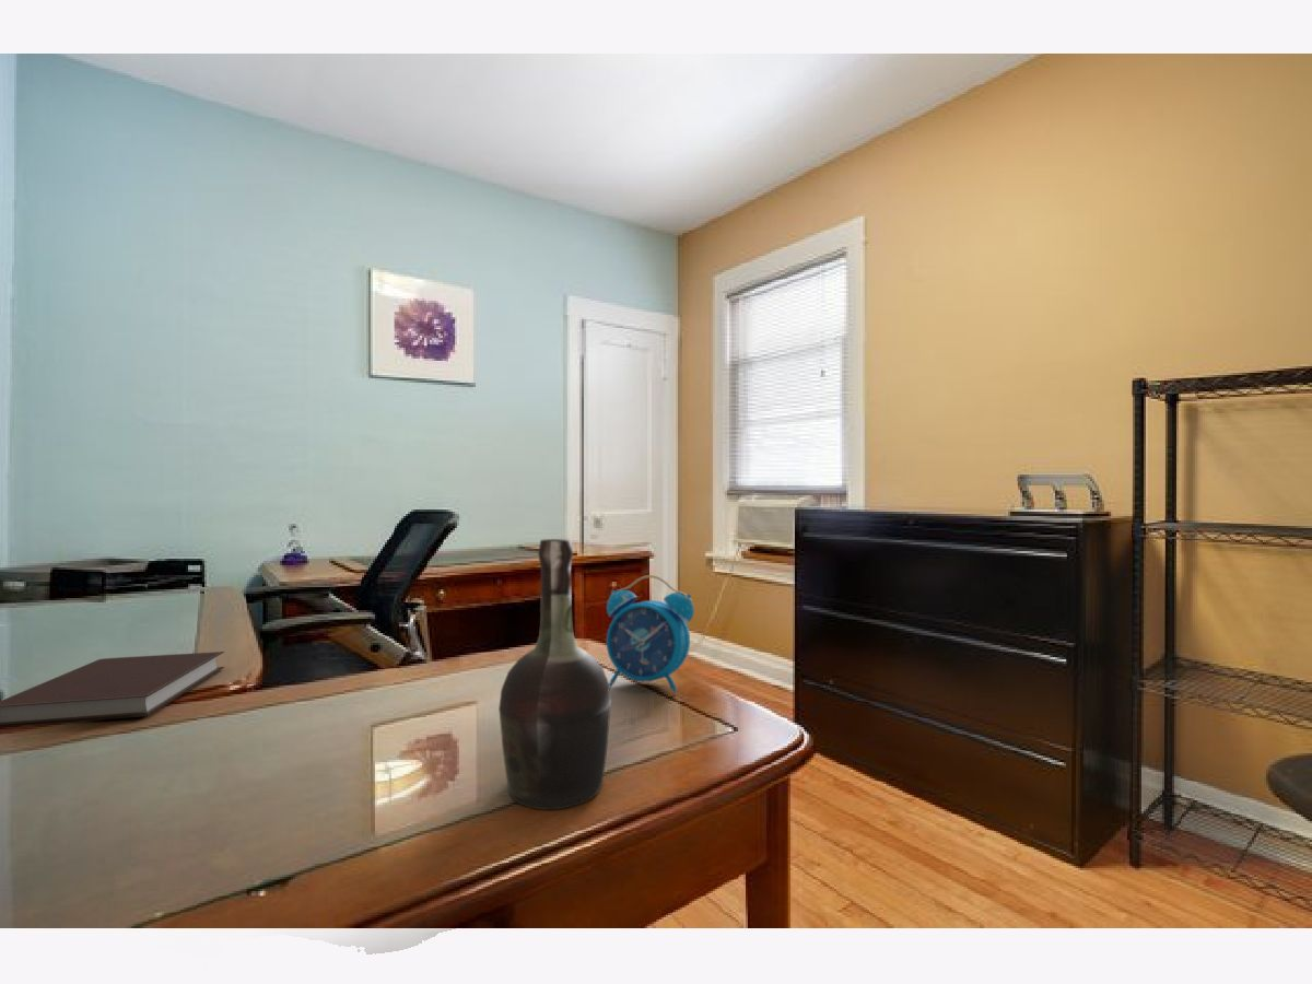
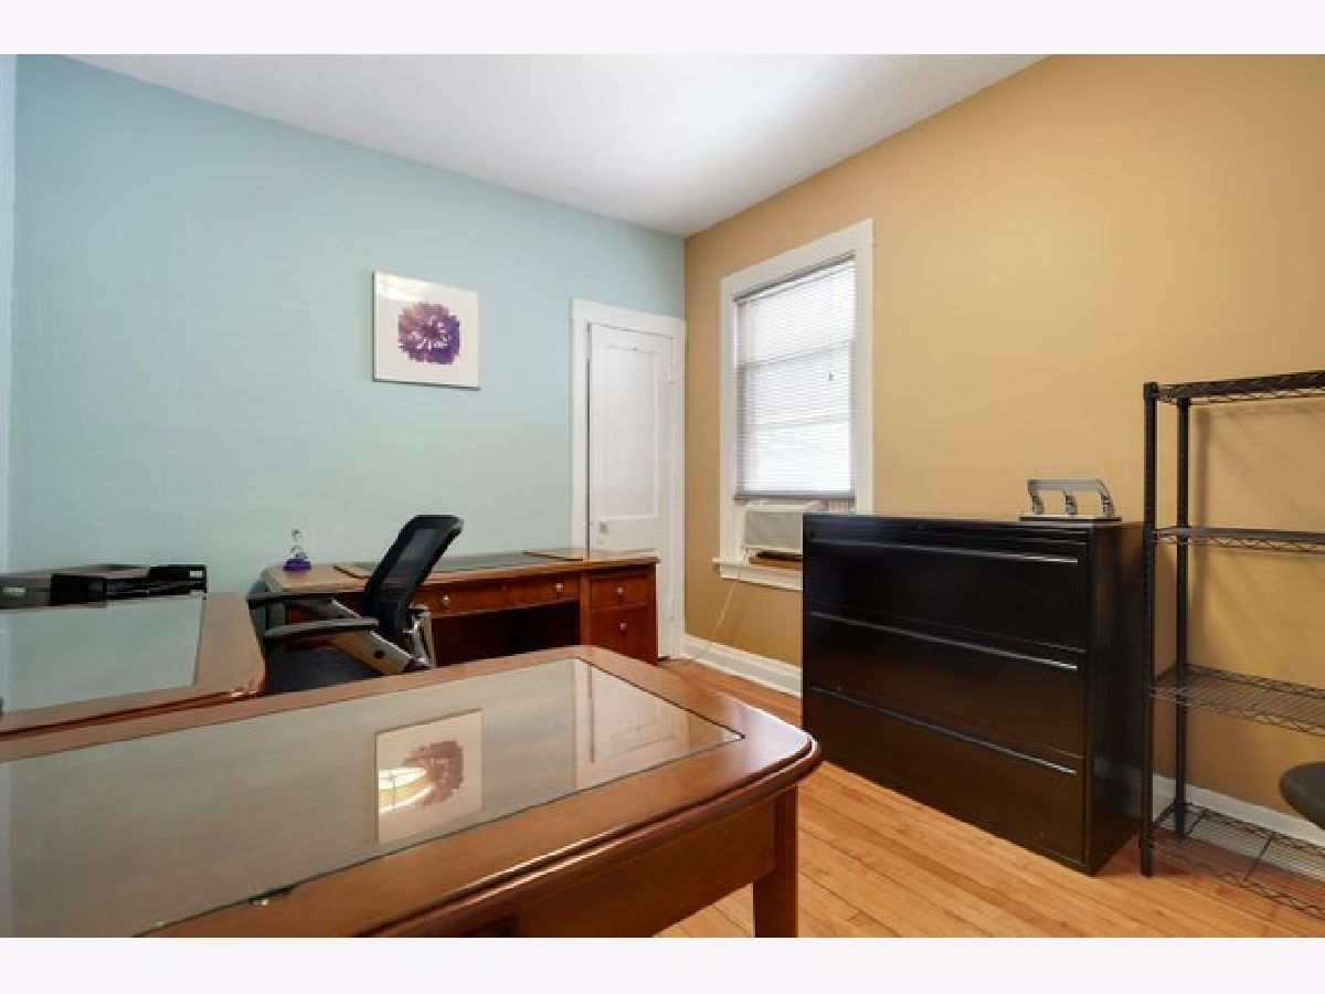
- notebook (119, 684)
- cognac bottle (555, 661)
- alarm clock (647, 631)
